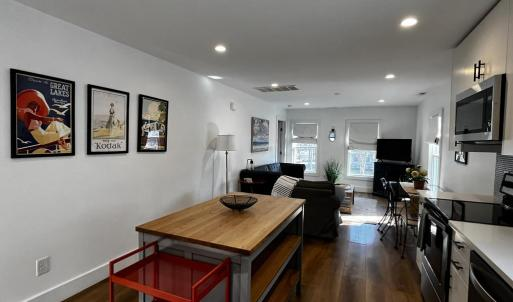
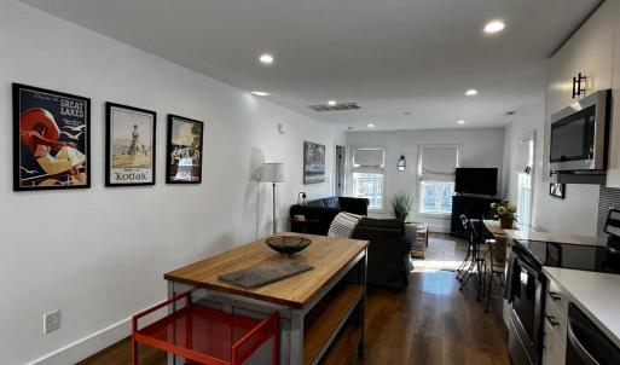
+ cutting board (268, 271)
